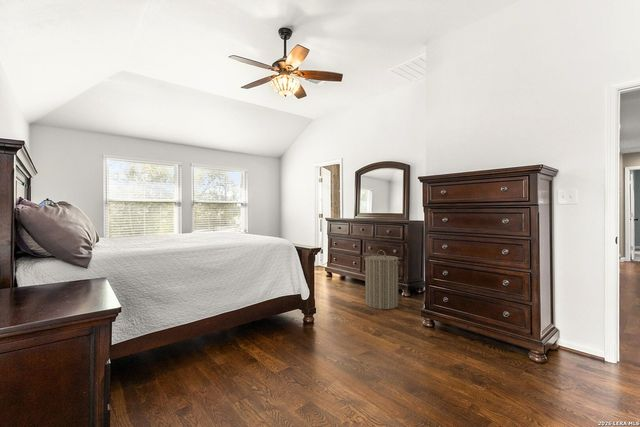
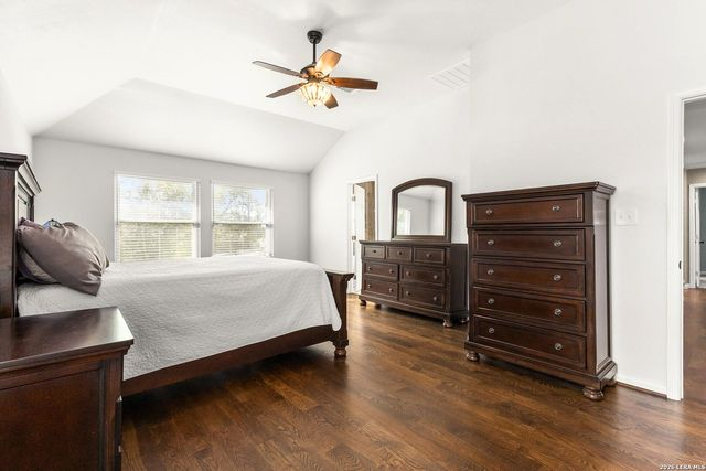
- laundry hamper (381, 277)
